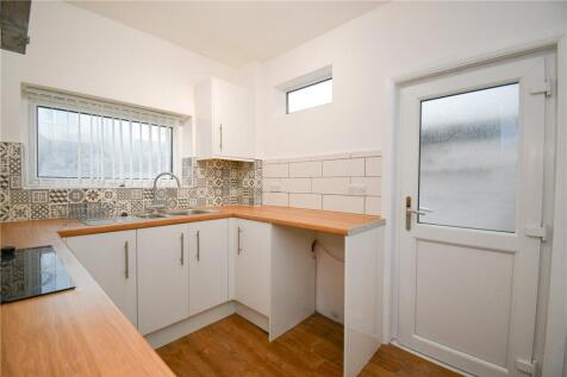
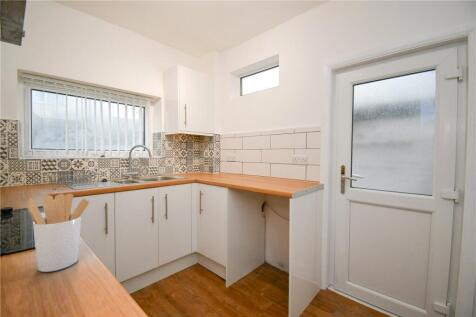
+ utensil holder (58, 227)
